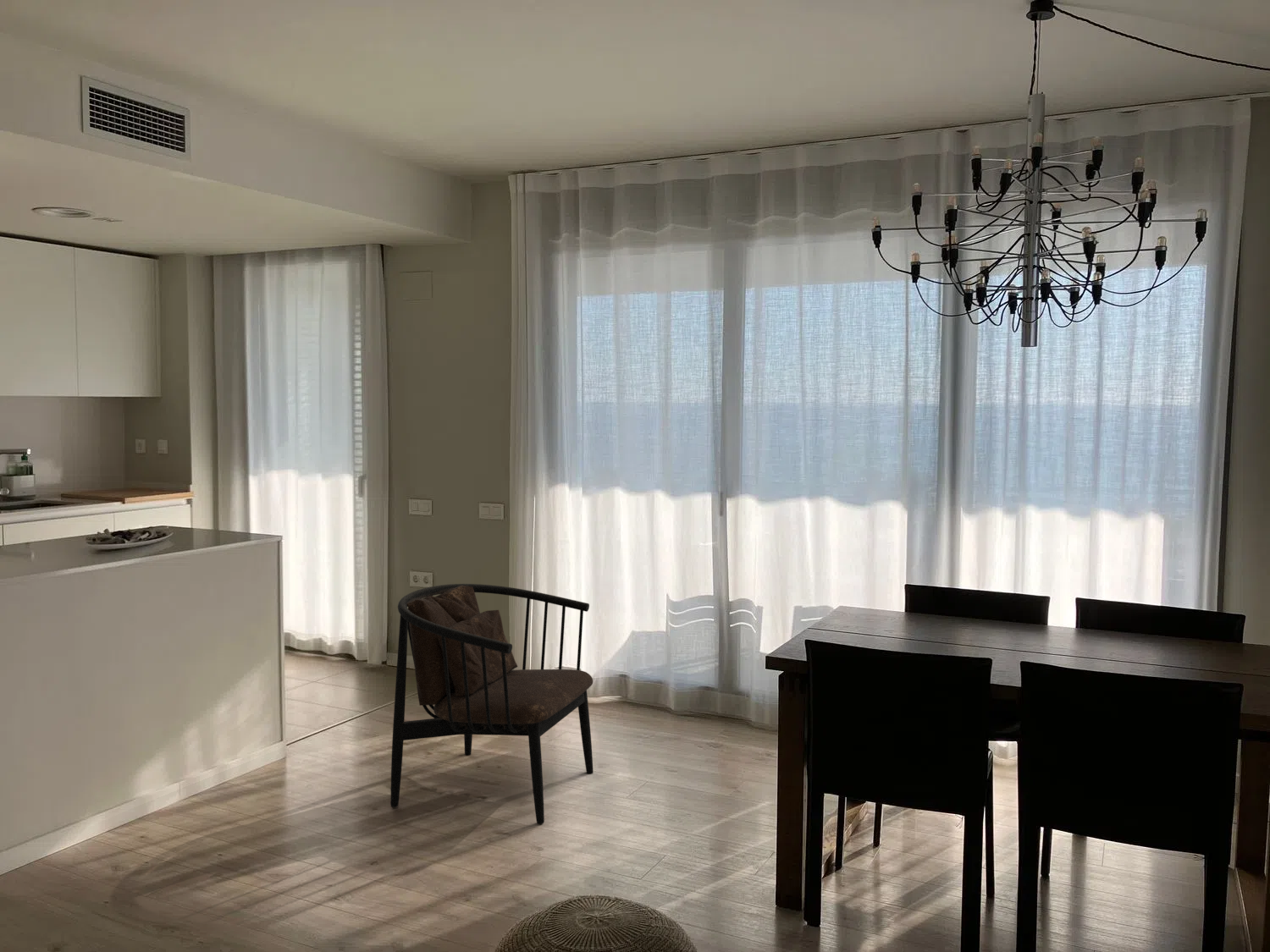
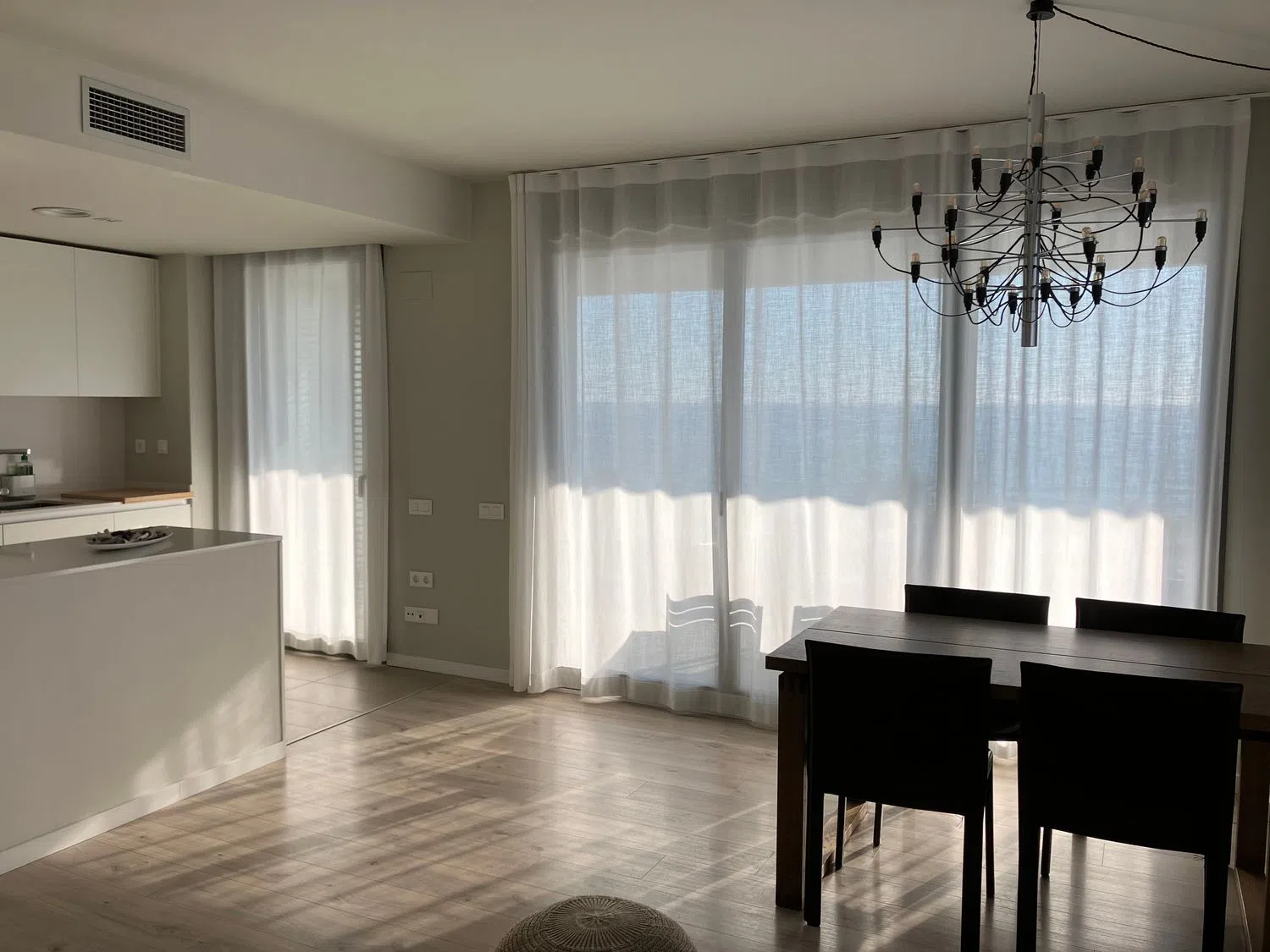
- armchair (493, 691)
